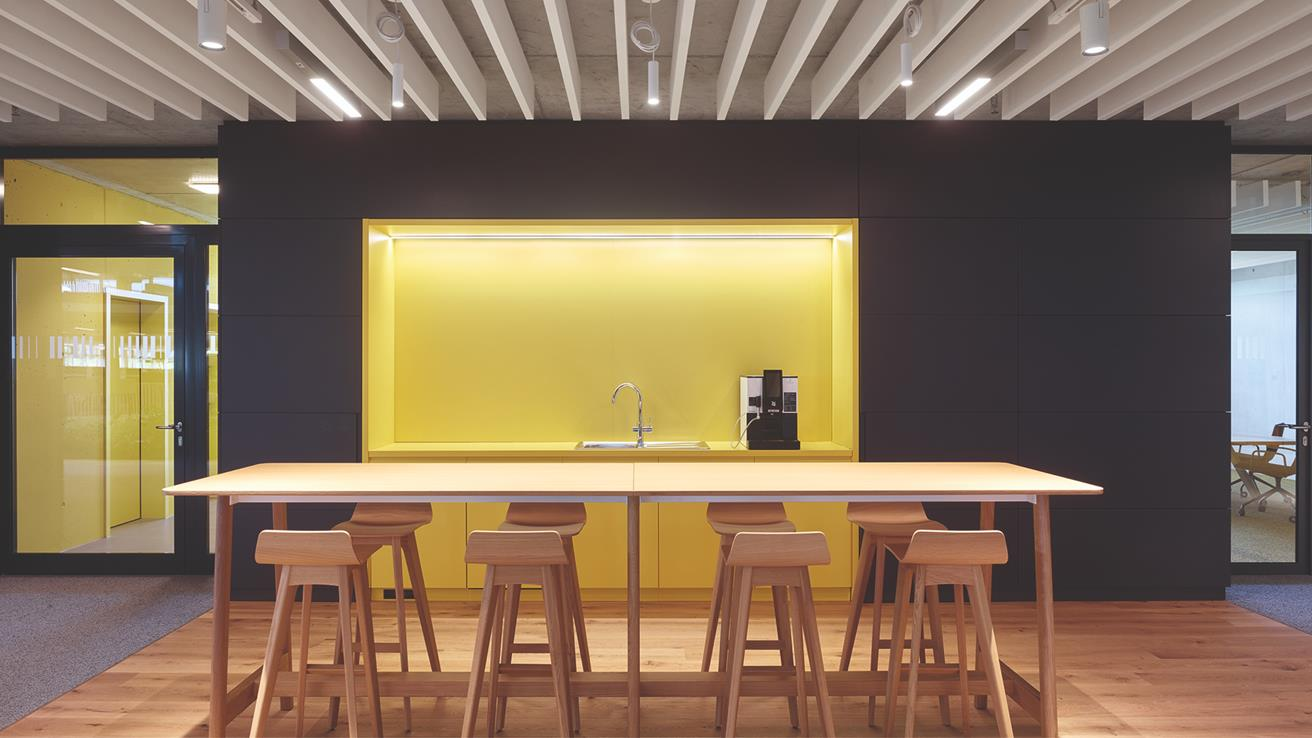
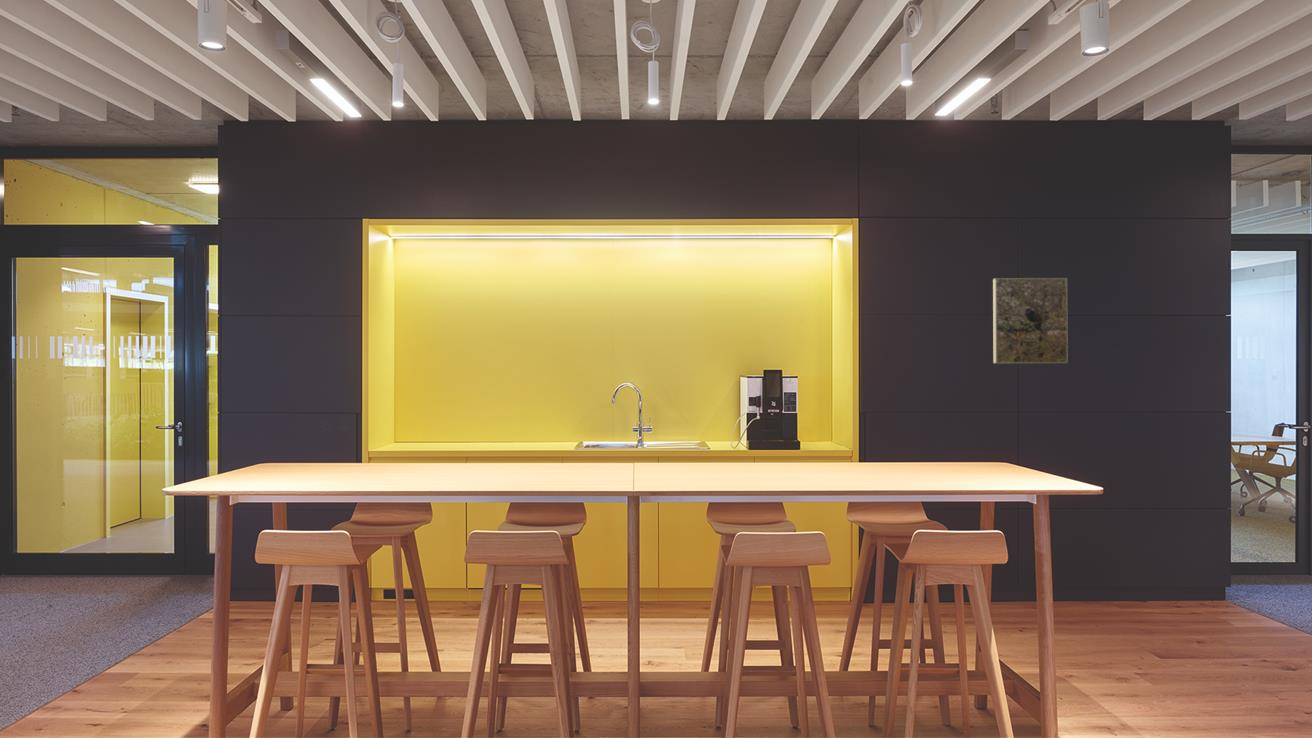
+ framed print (1030, 320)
